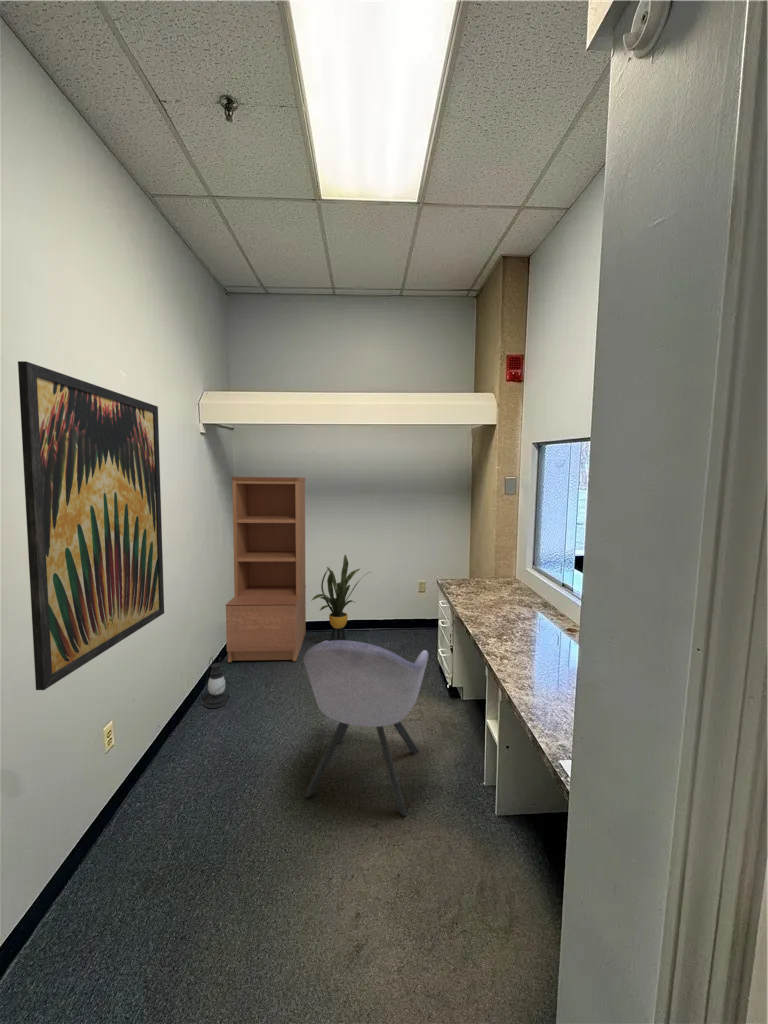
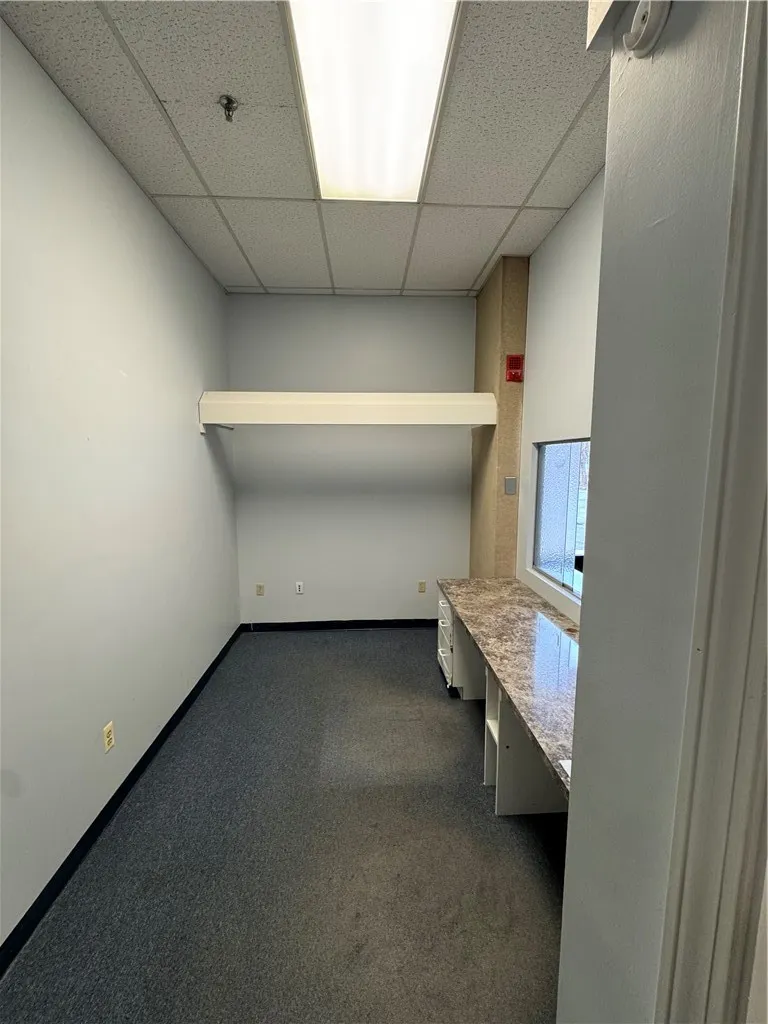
- house plant (342, 603)
- bookshelf (268, 563)
- wall art (109, 519)
- lantern (216, 679)
- chair (364, 701)
